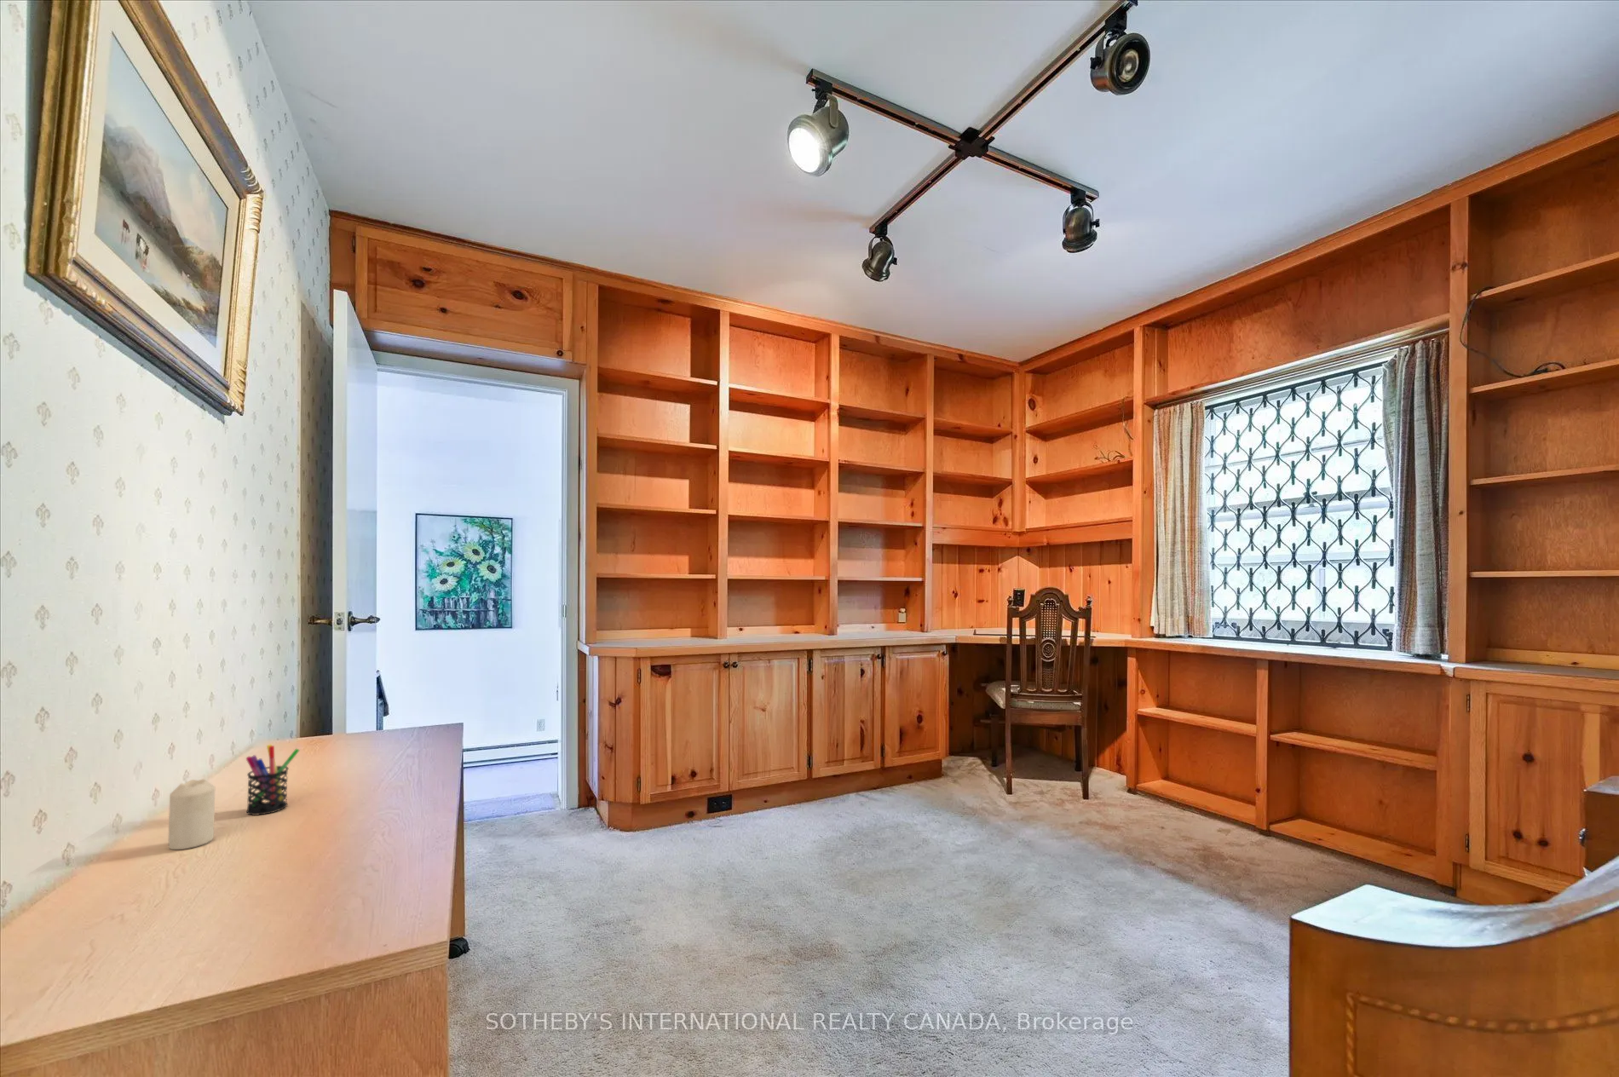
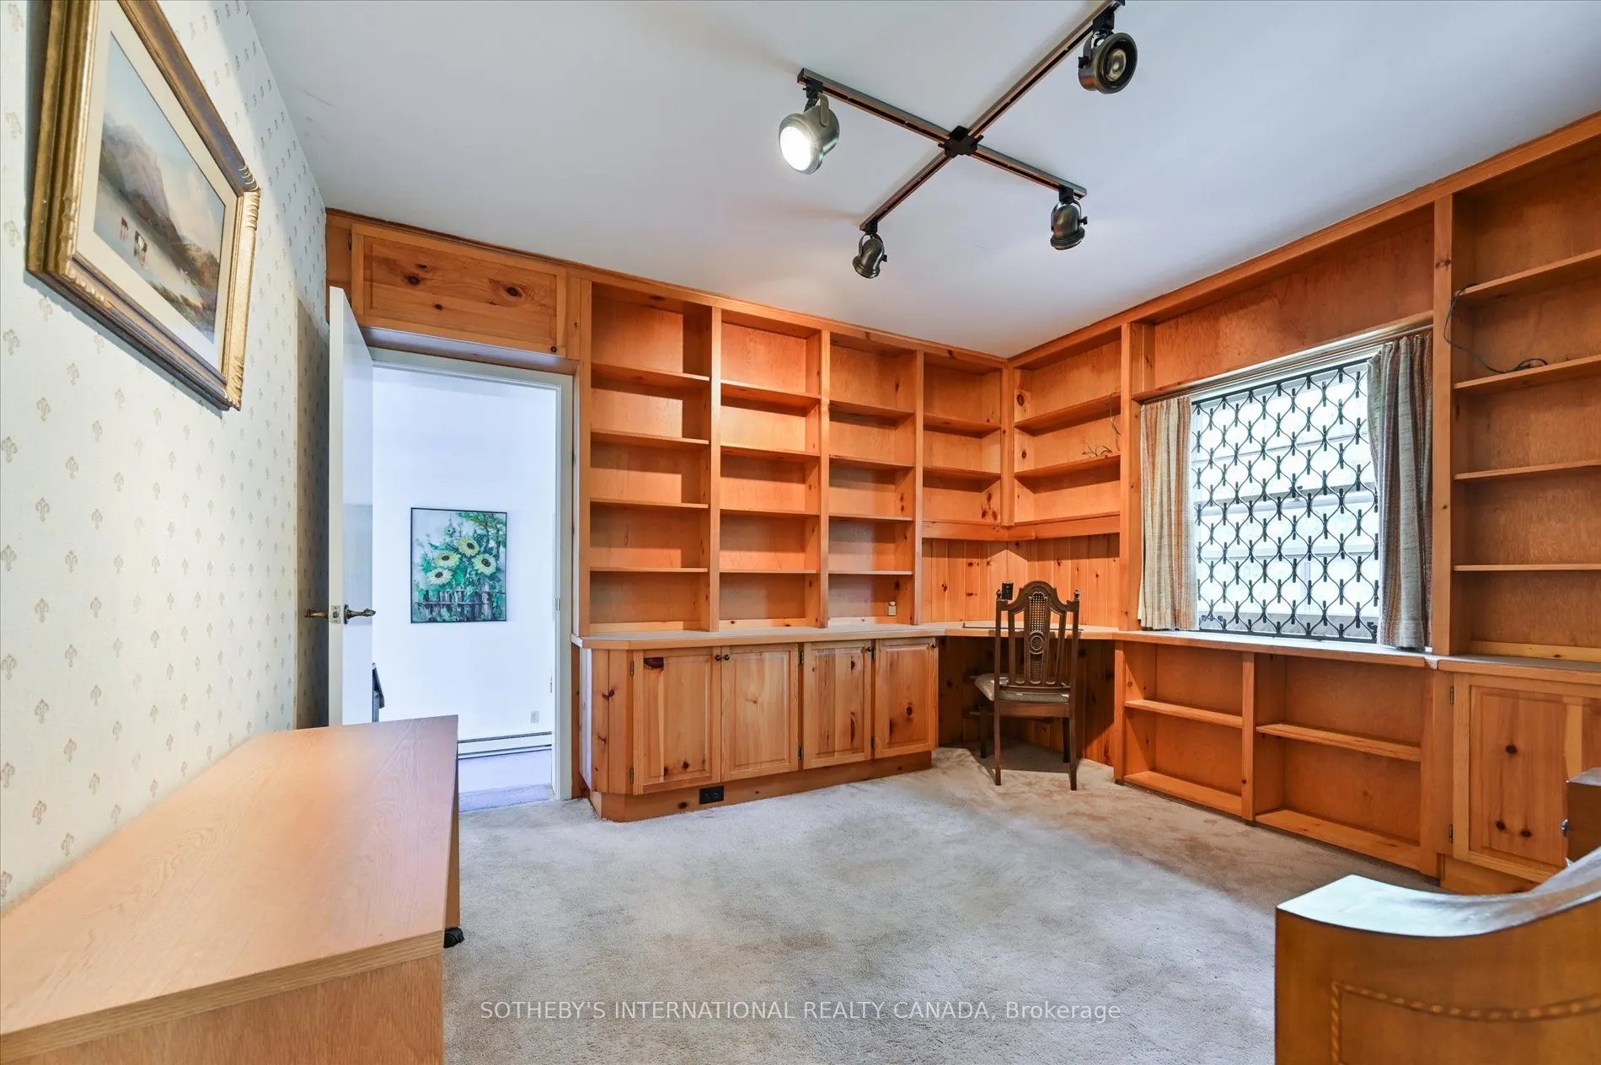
- pen holder (273, 775)
- candle (192, 813)
